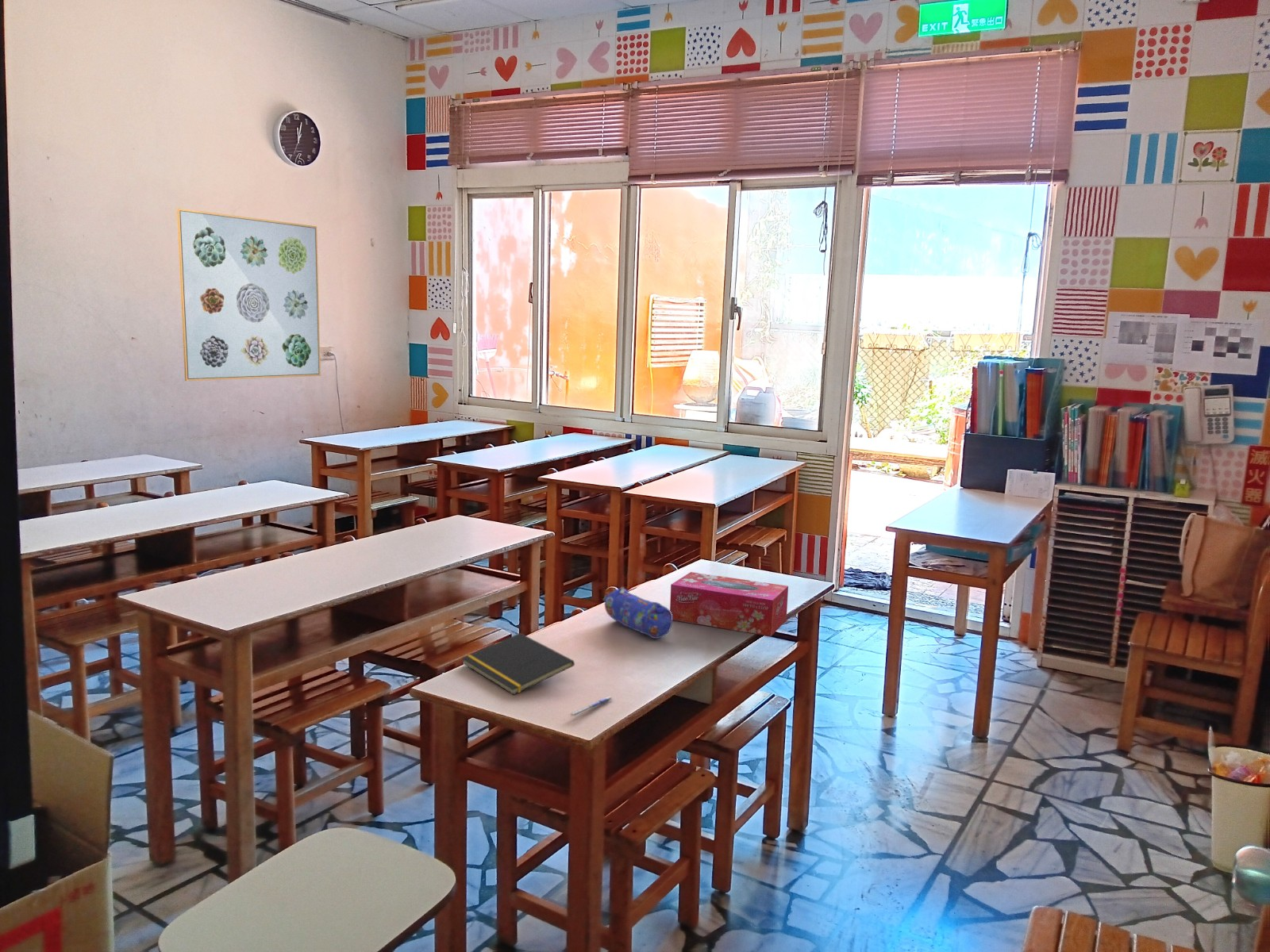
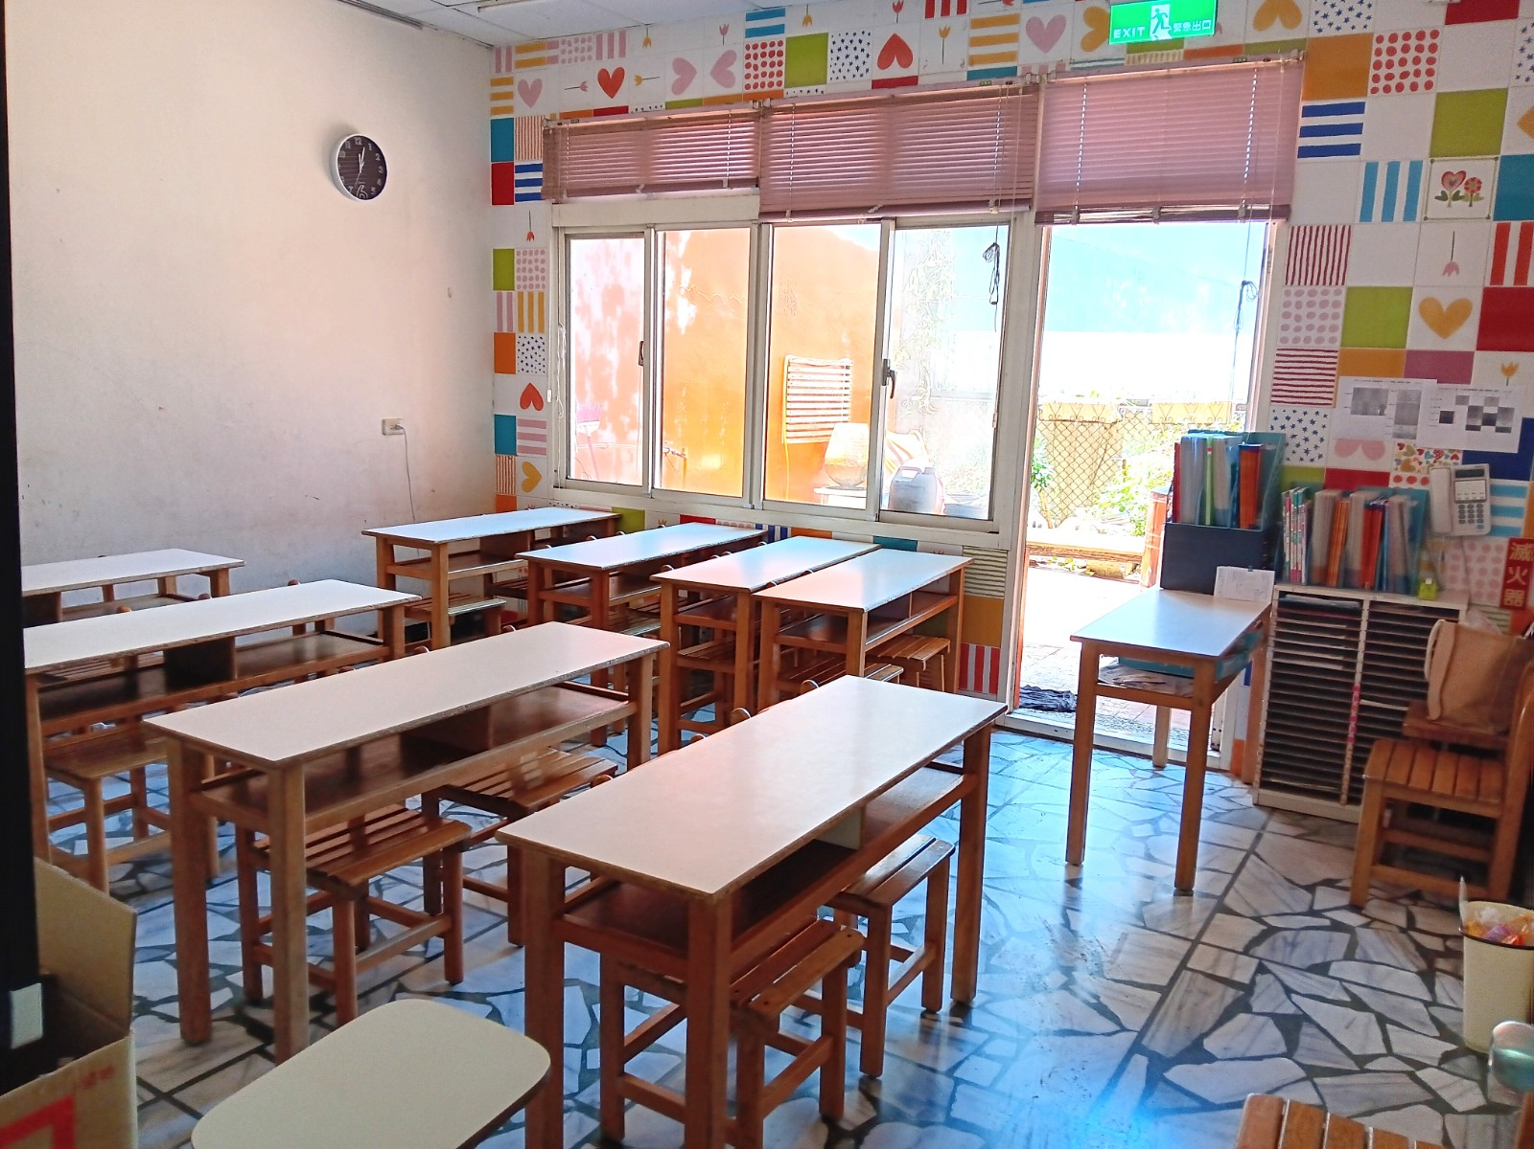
- pencil case (637, 611)
- wall art (254, 299)
- notepad (517, 662)
- pen (591, 706)
- tissue box (729, 602)
